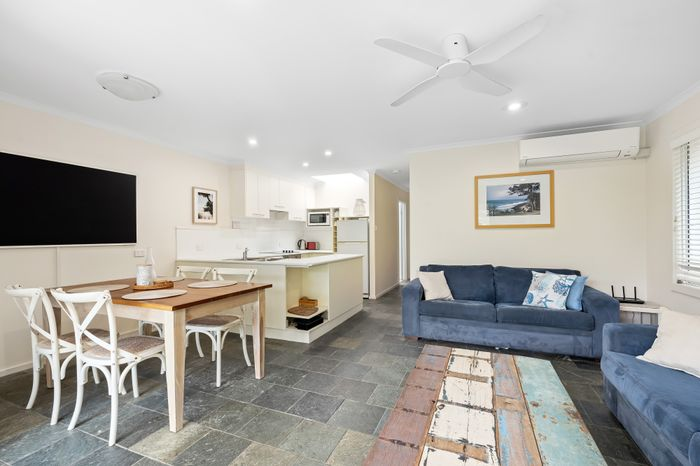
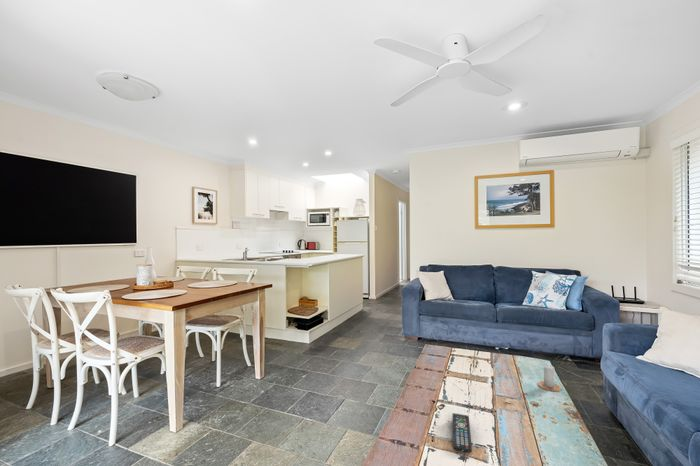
+ remote control (461, 430)
+ candle (549, 372)
